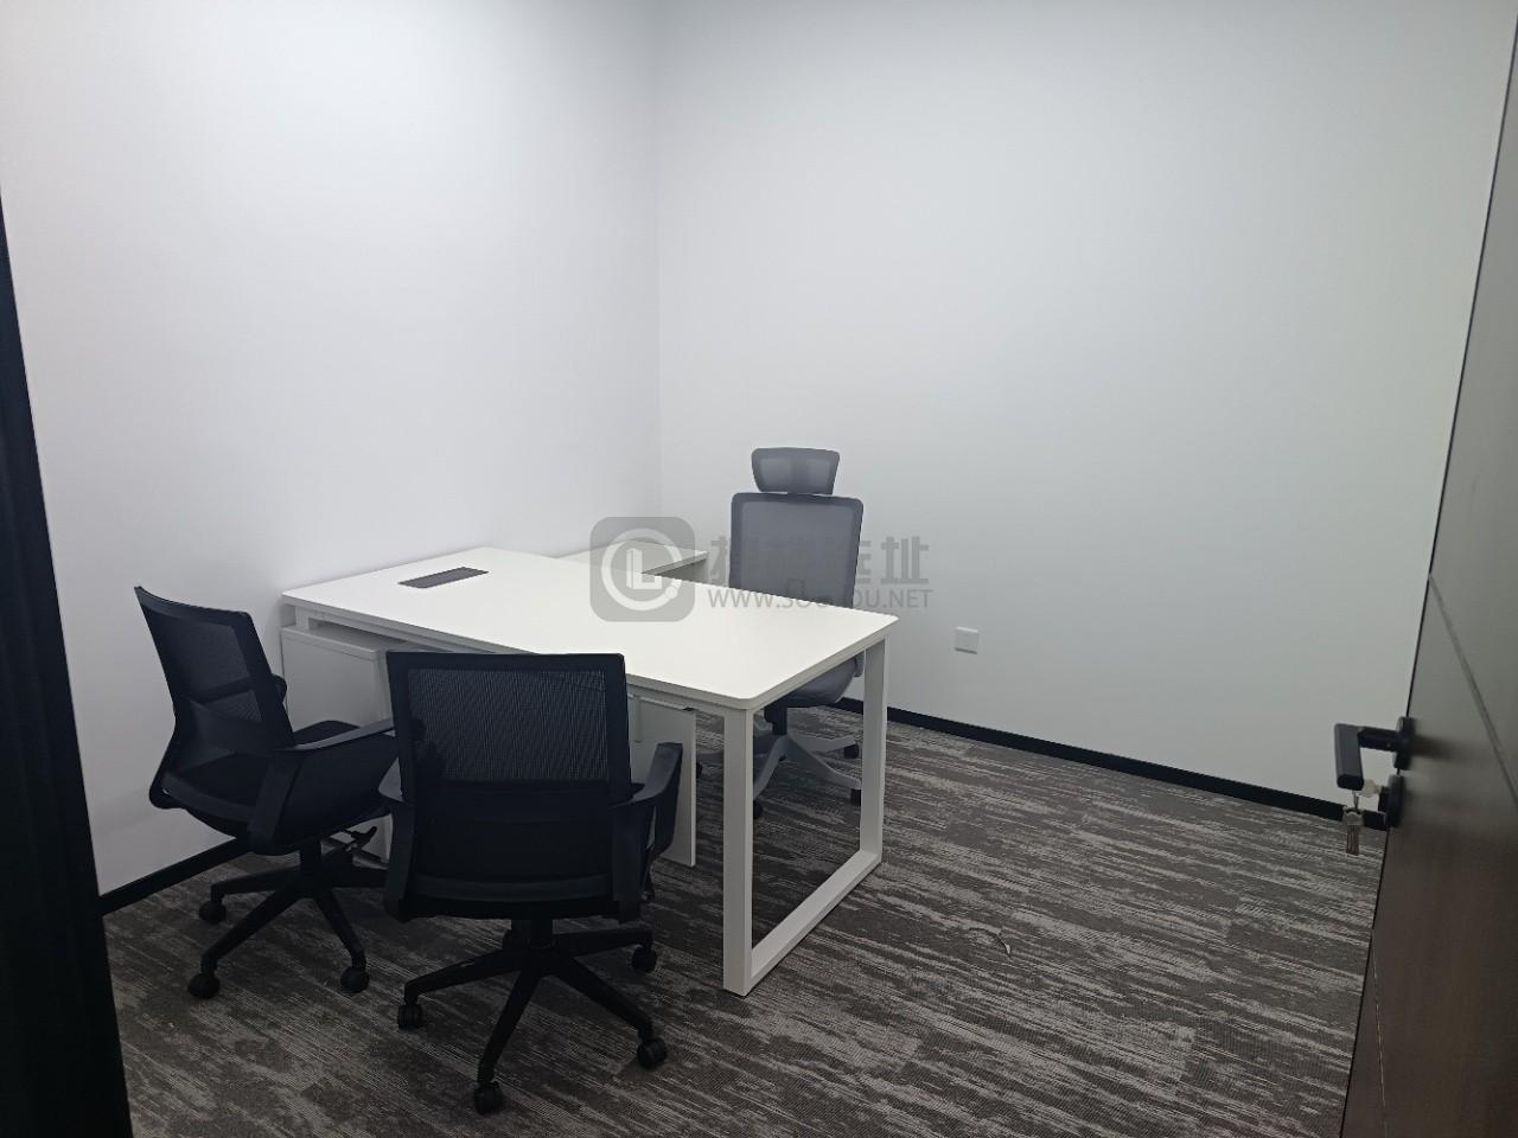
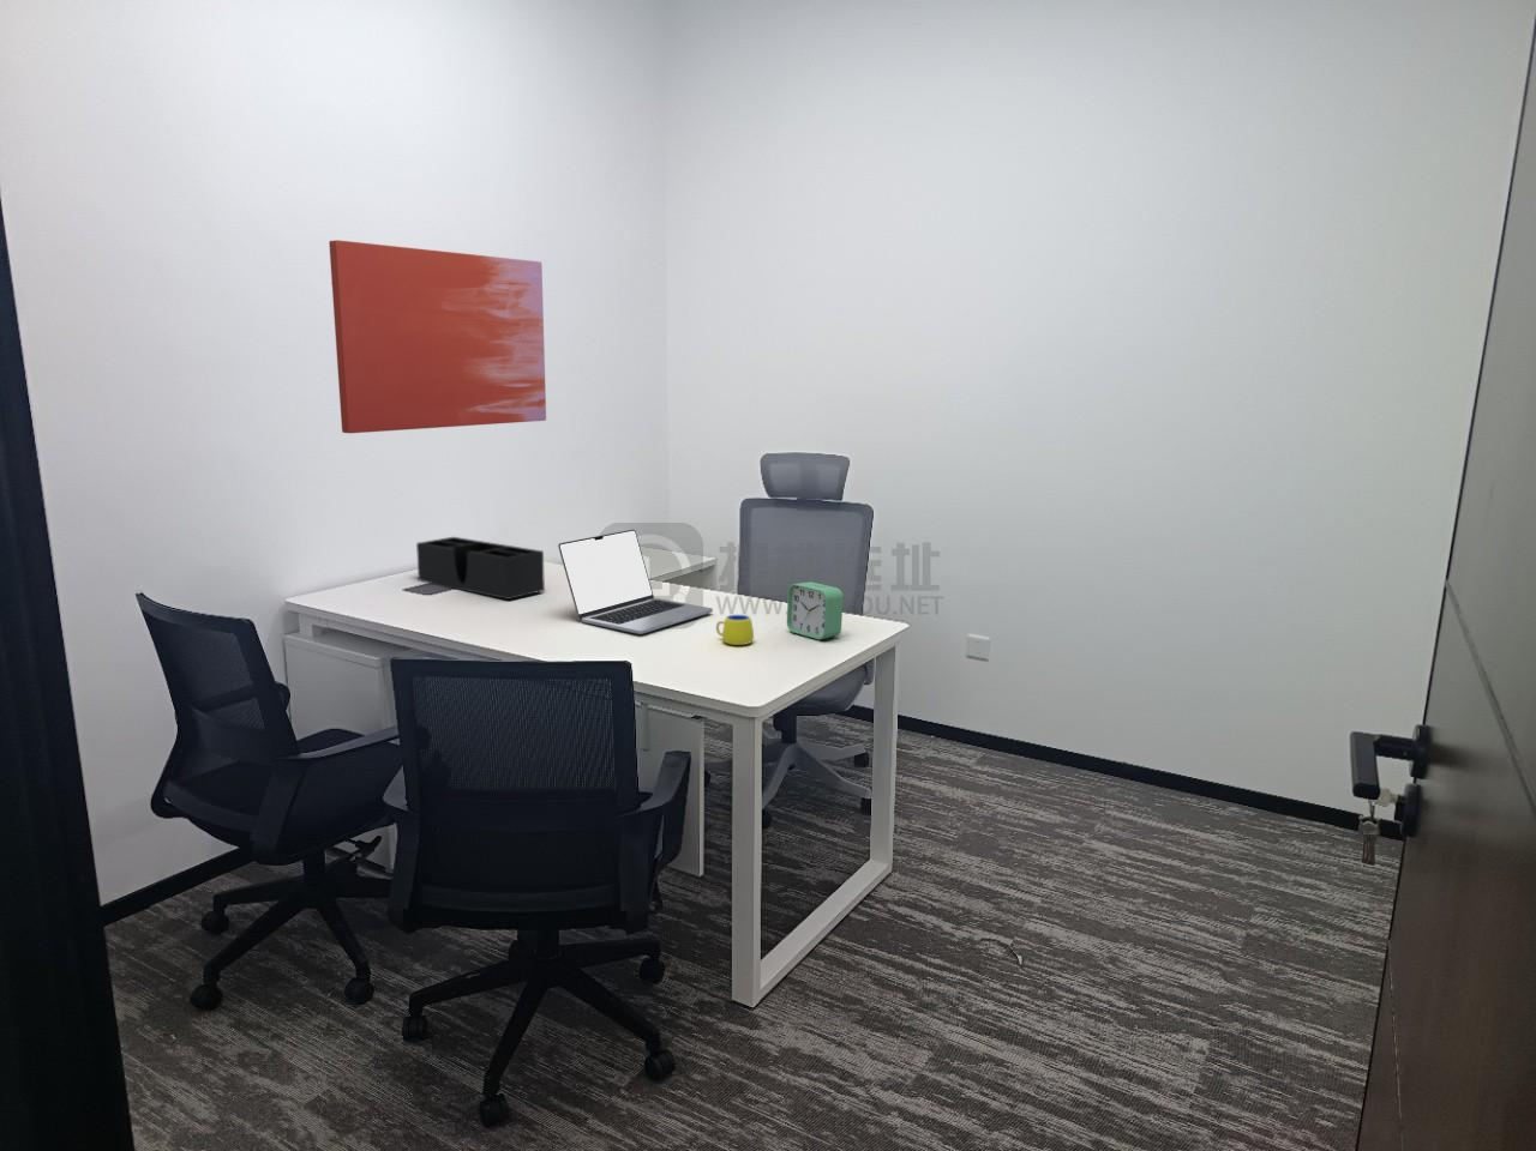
+ mug (733, 629)
+ laptop (637, 578)
+ alarm clock (814, 609)
+ desk organizer (479, 566)
+ wall art (449, 341)
